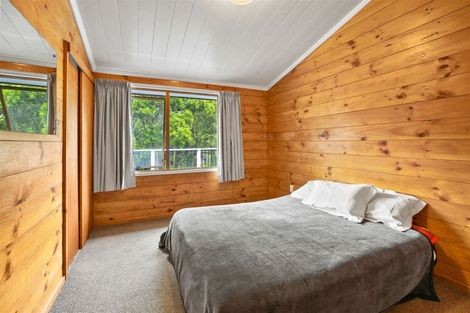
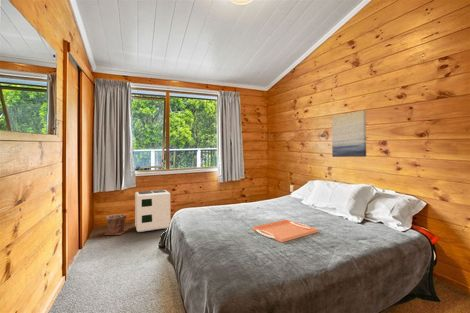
+ air purifier (152, 209)
+ plant pot (116, 223)
+ wall art (347, 135)
+ serving tray (284, 229)
